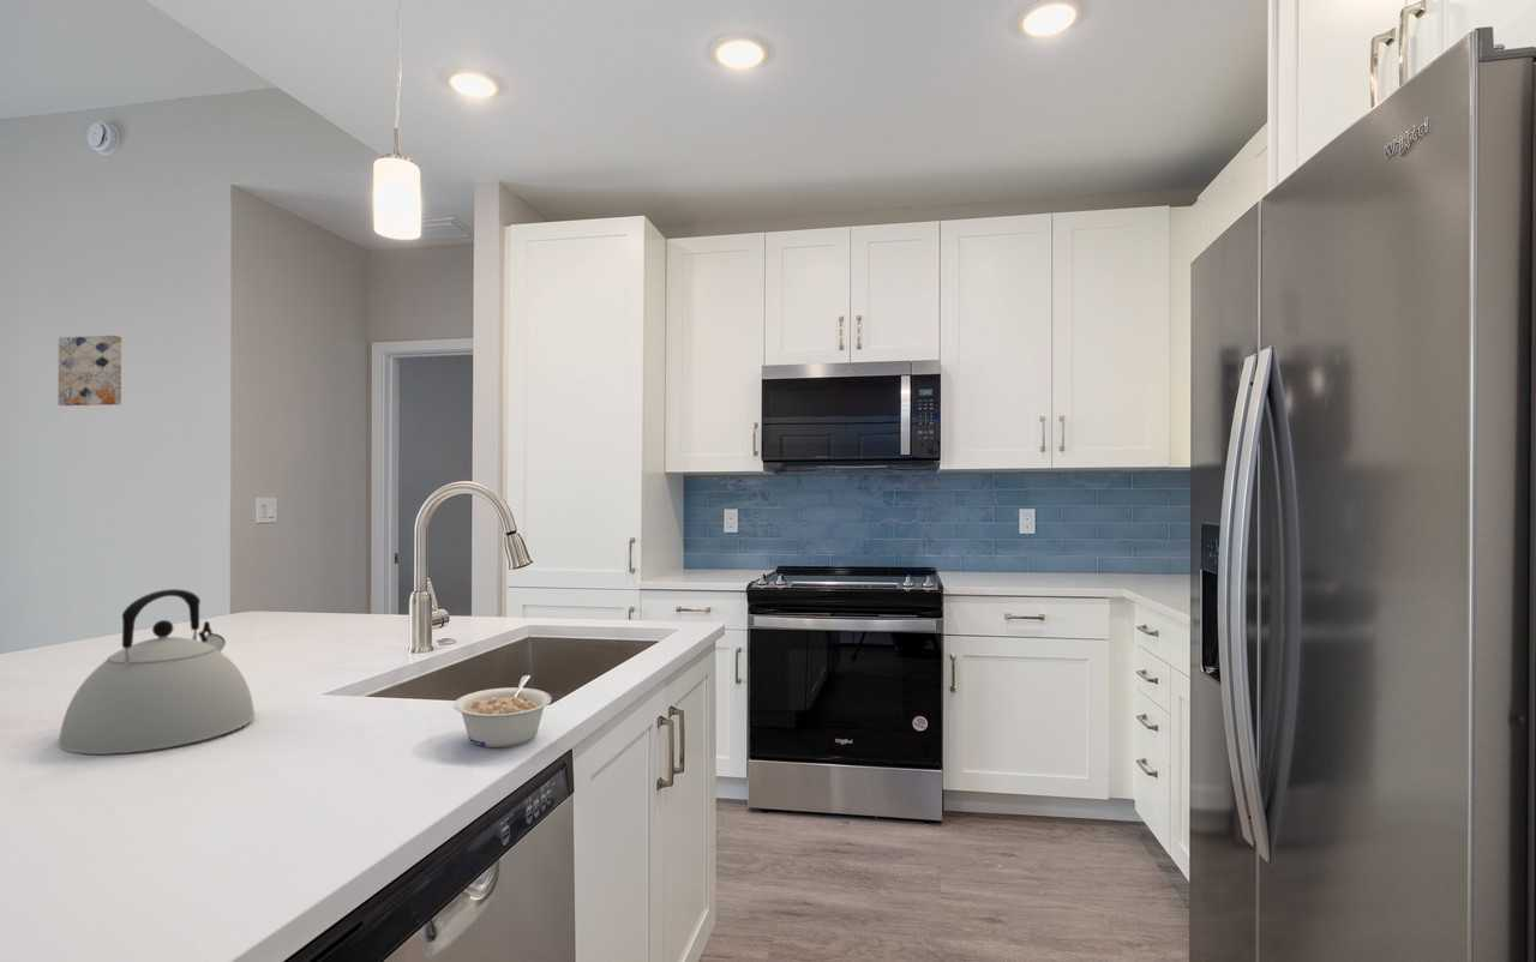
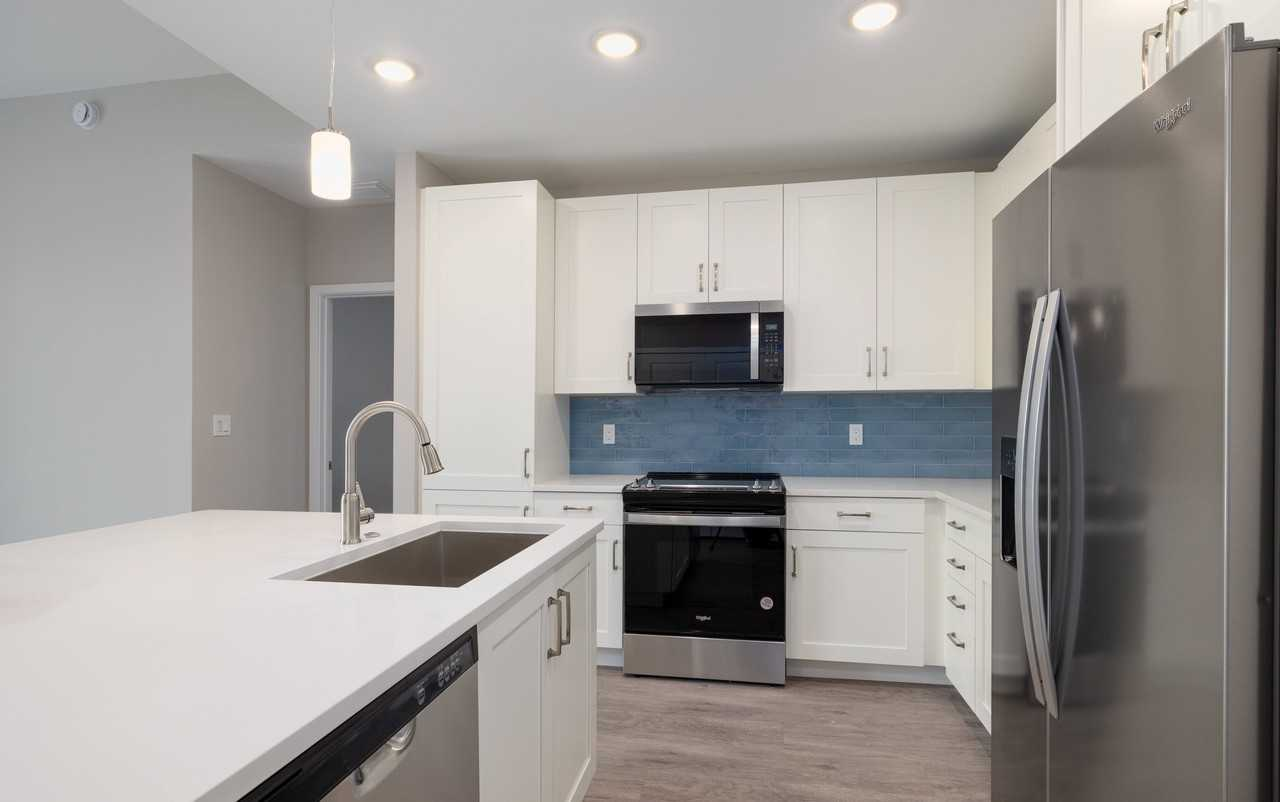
- wall art (89, 371)
- legume (502, 714)
- kettle (164, 659)
